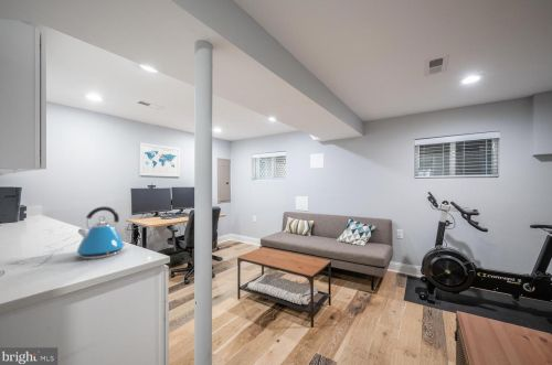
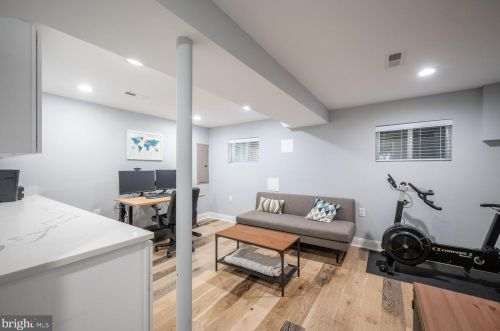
- kettle (103, 229)
